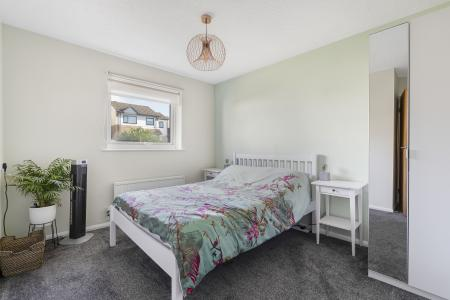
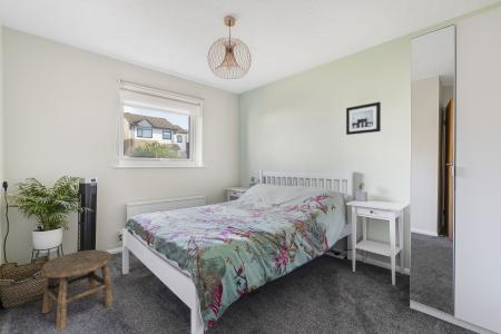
+ stool (77, 282)
+ wall art (362, 119)
